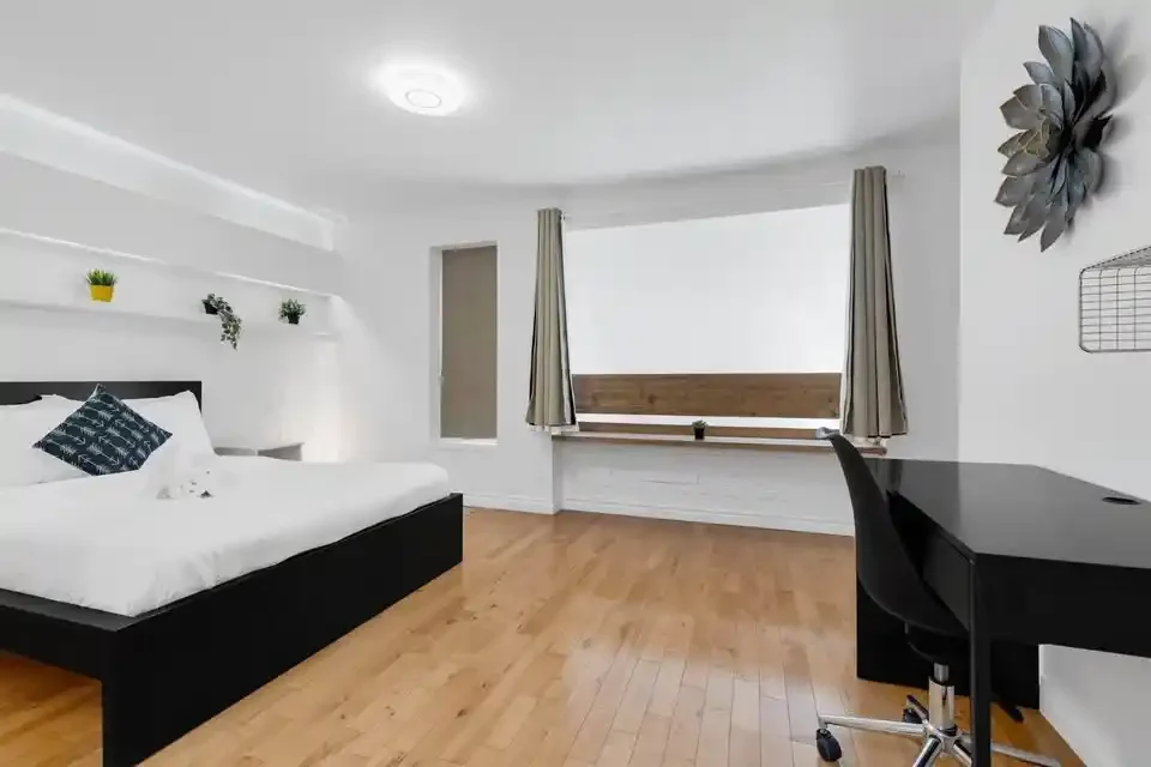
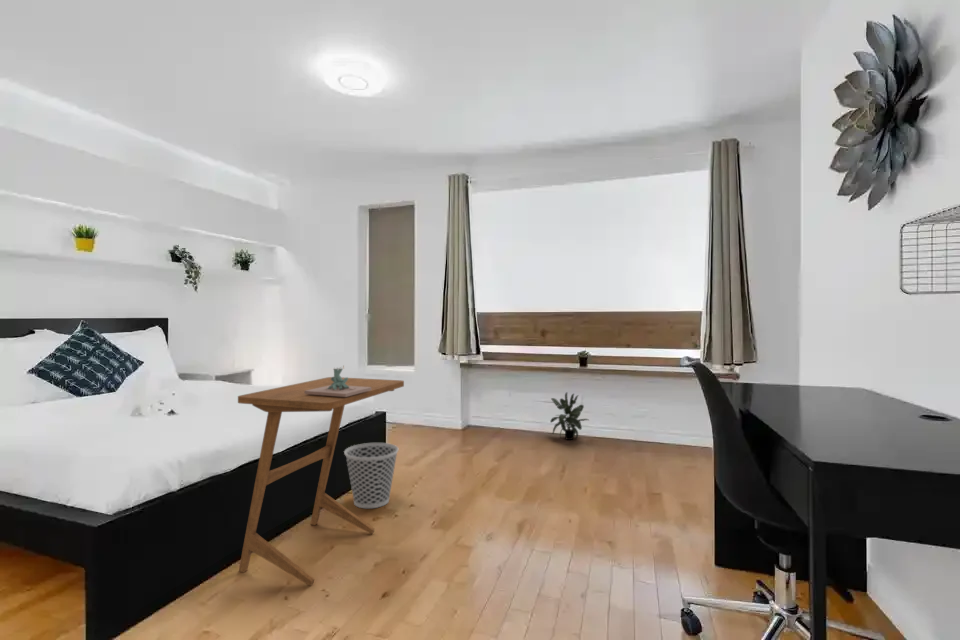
+ side table (324, 470)
+ architectural model (338, 378)
+ wastebasket (371, 475)
+ potted plant (569, 416)
